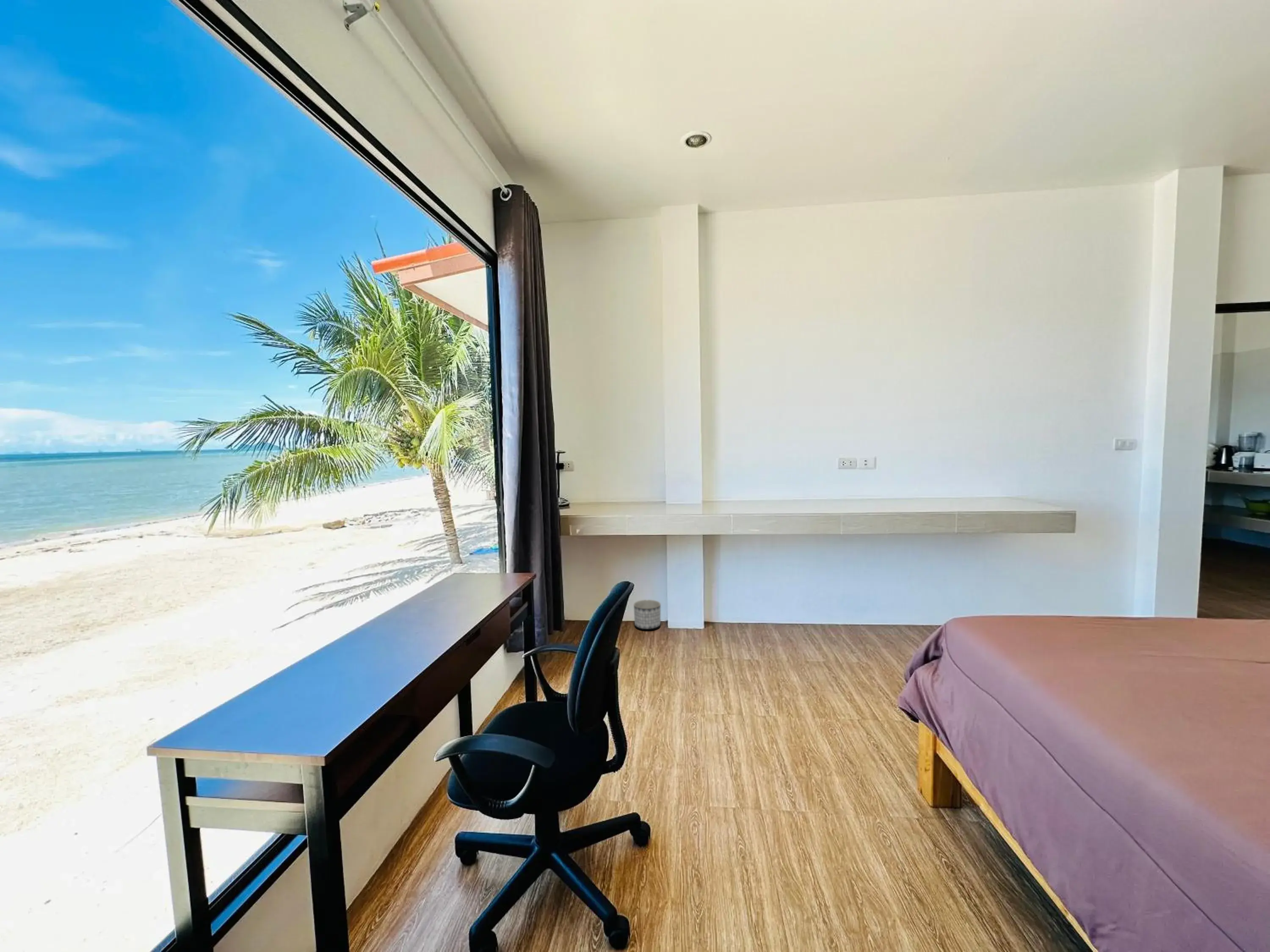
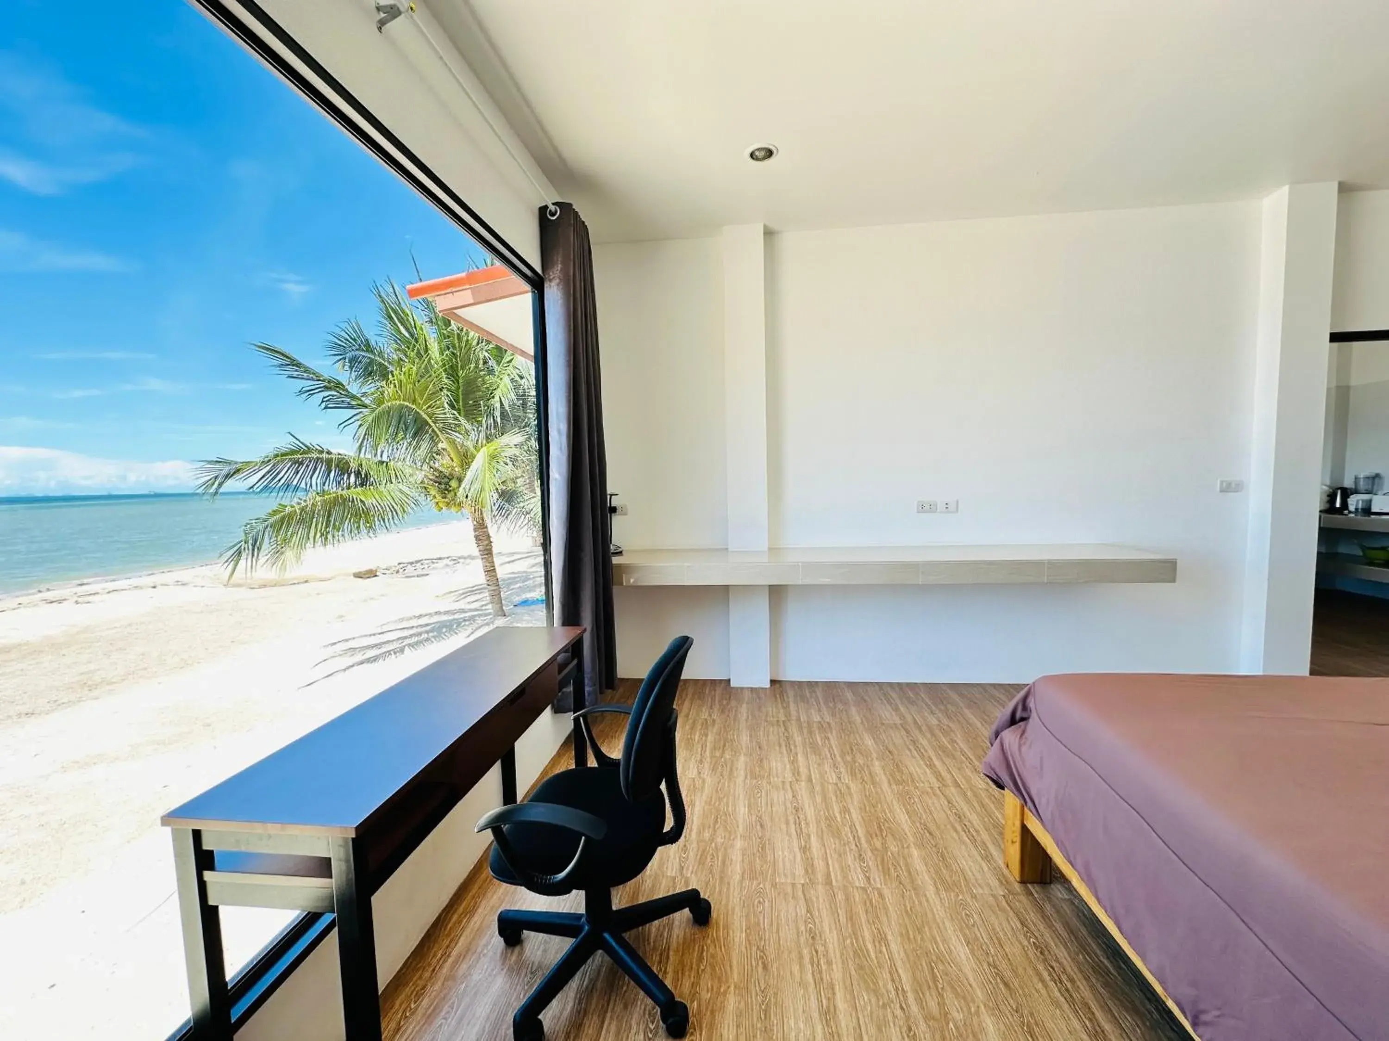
- planter (647, 615)
